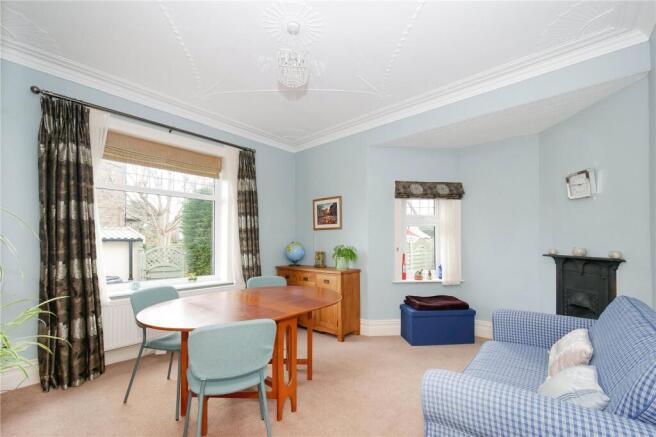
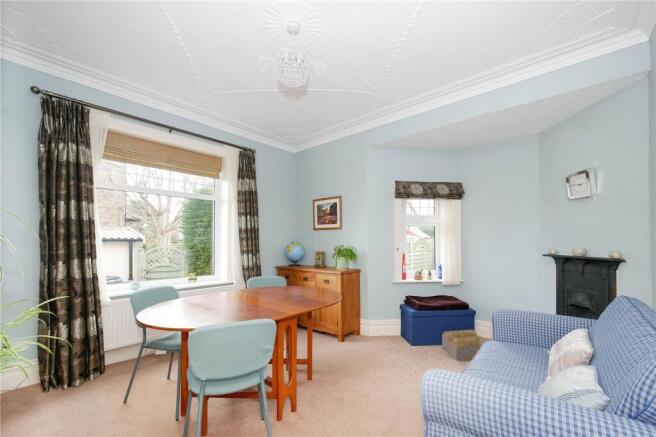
+ storage basket (464, 342)
